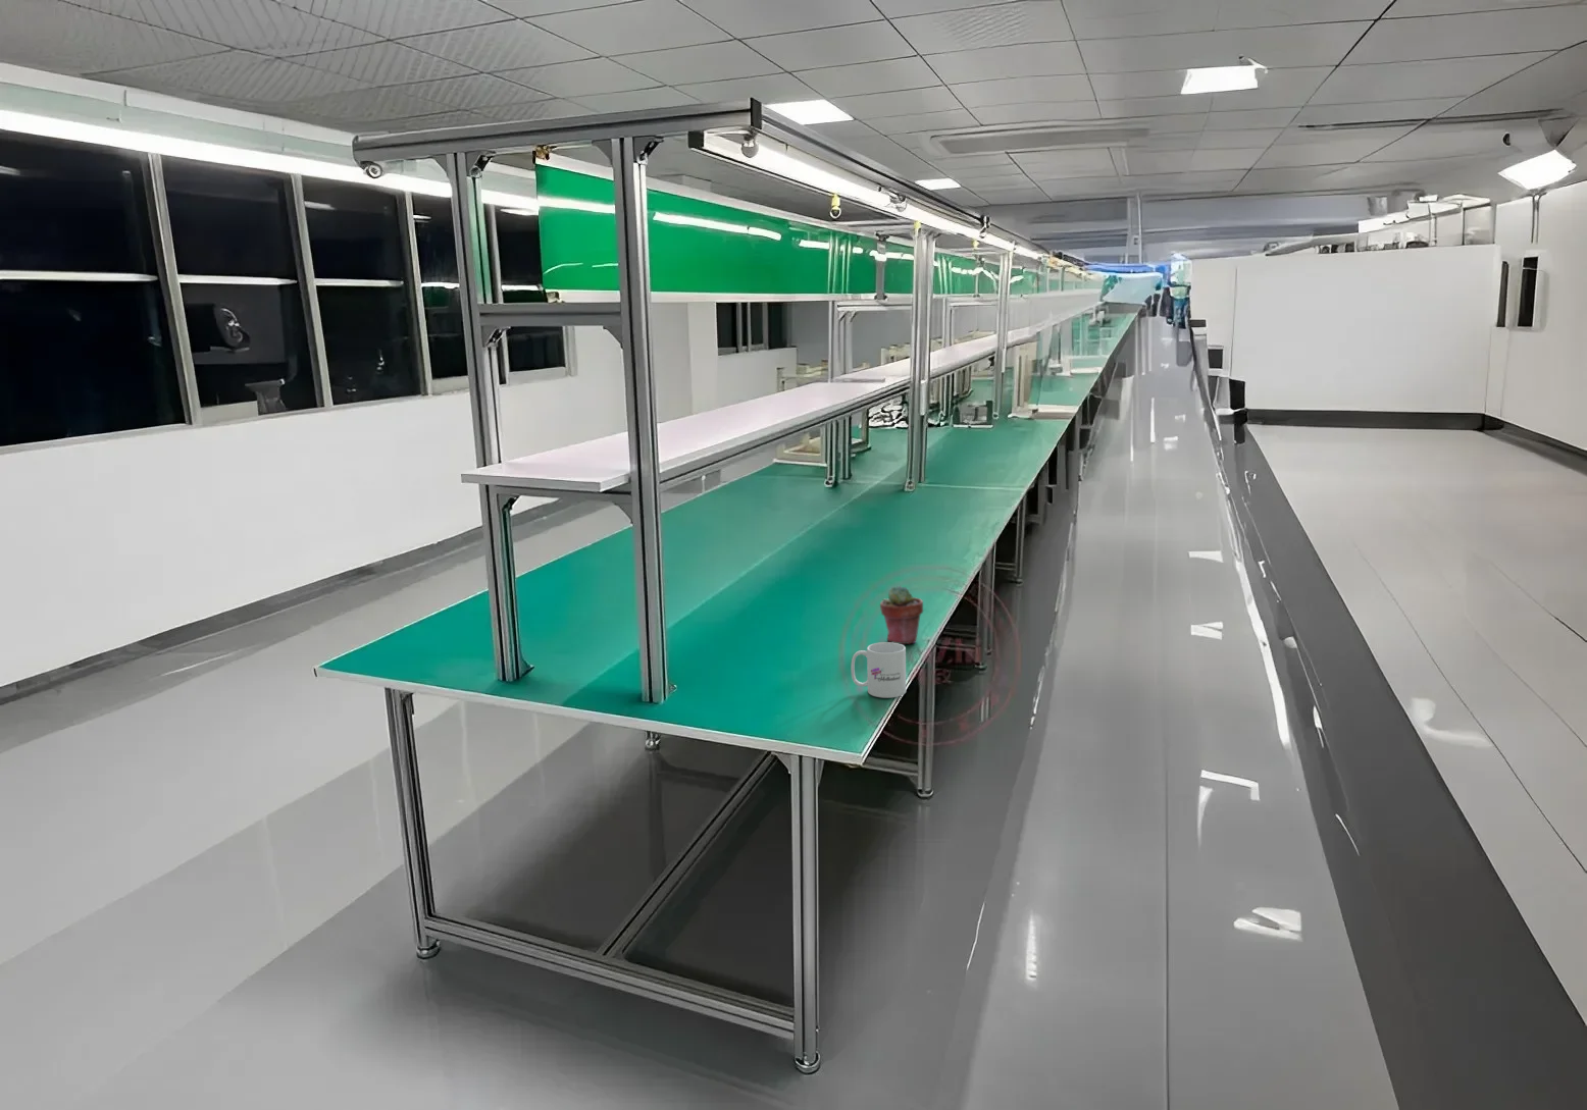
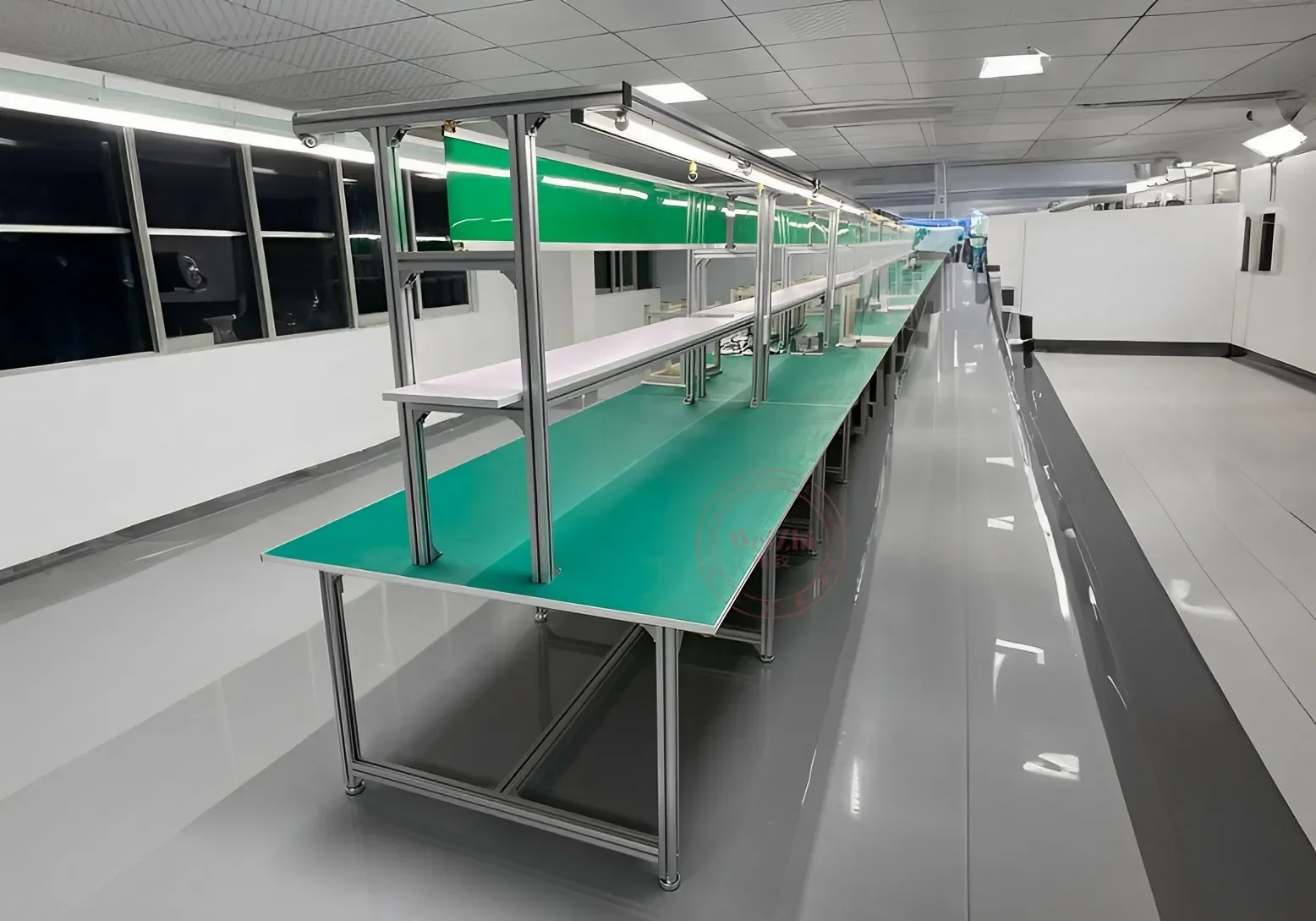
- mug (878, 669)
- potted succulent (902, 612)
